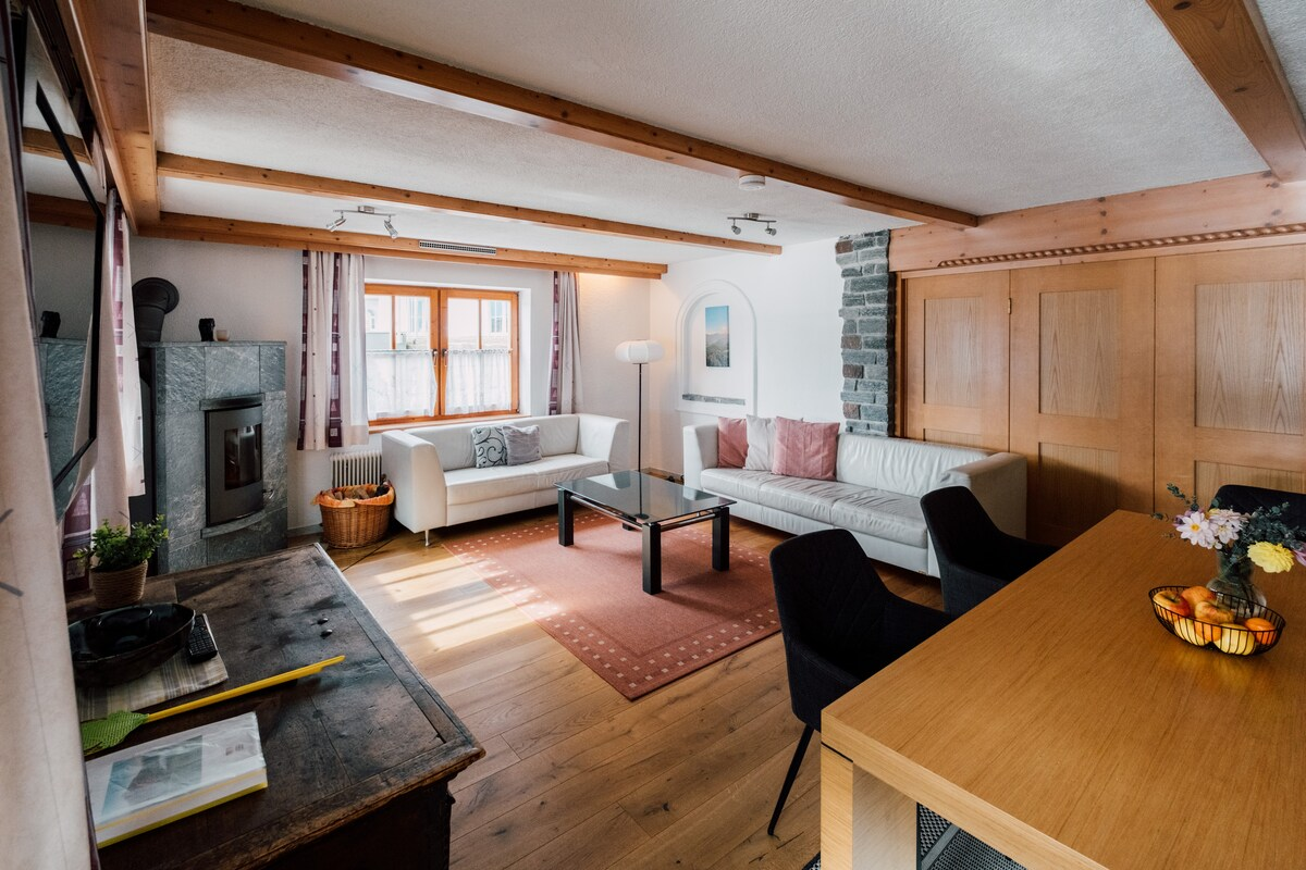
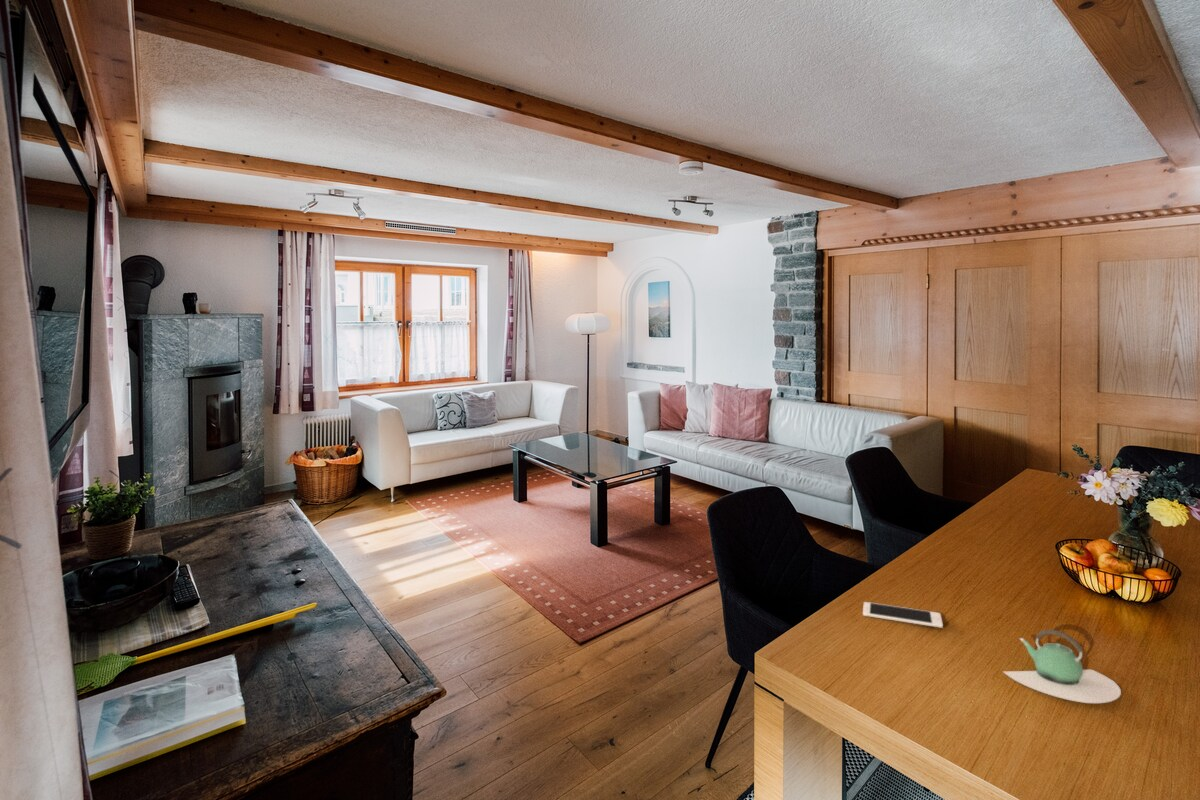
+ cell phone (901, 614)
+ teapot (1057, 653)
